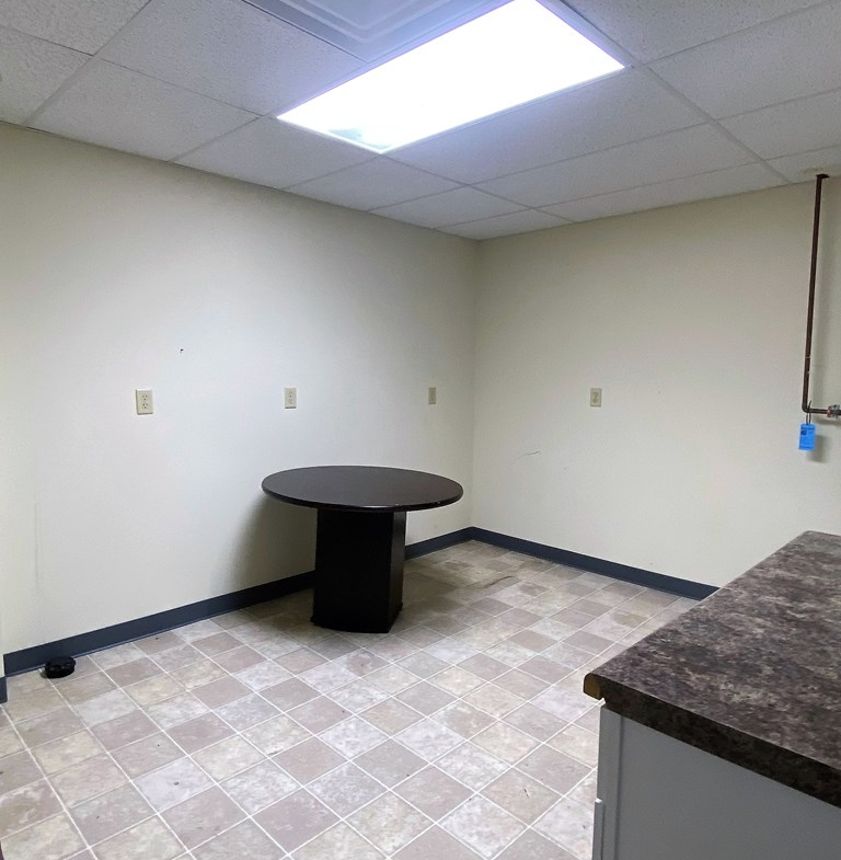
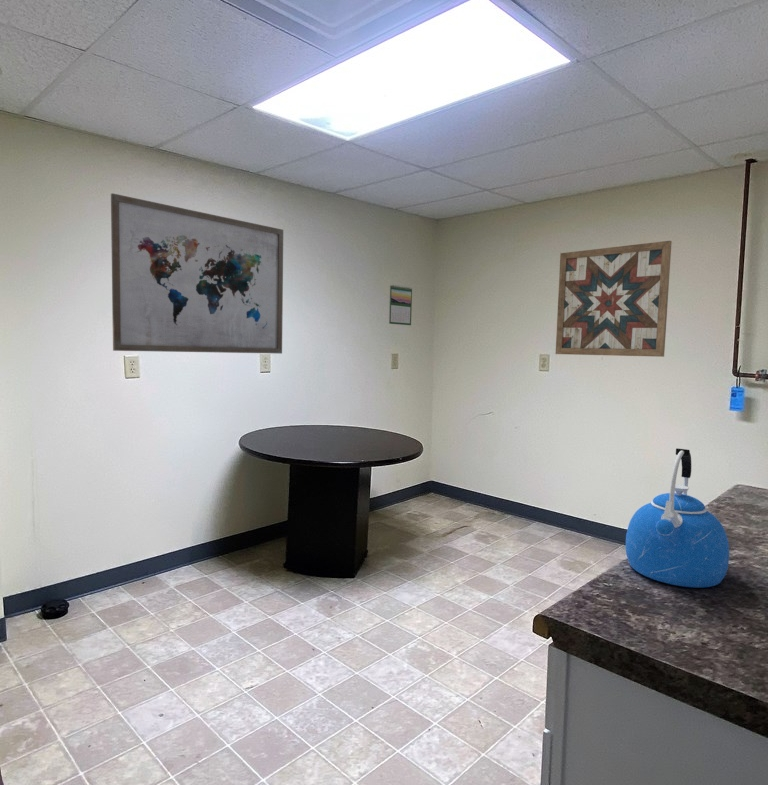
+ wall art (207, 283)
+ wall art (609, 301)
+ kettle (675, 512)
+ calendar (400, 305)
